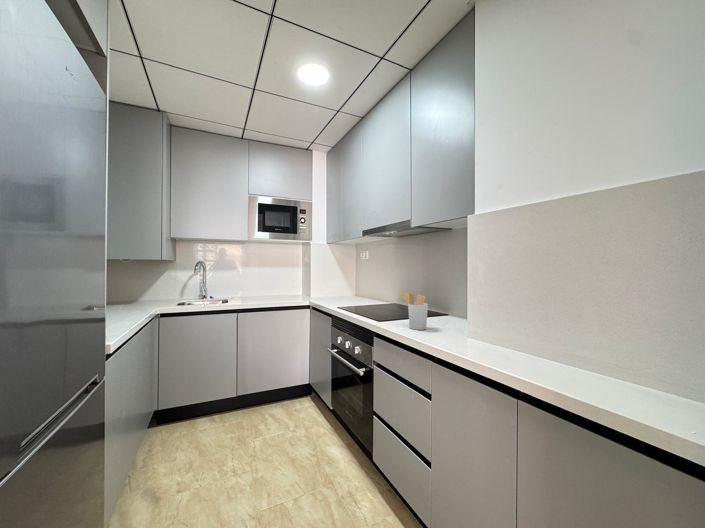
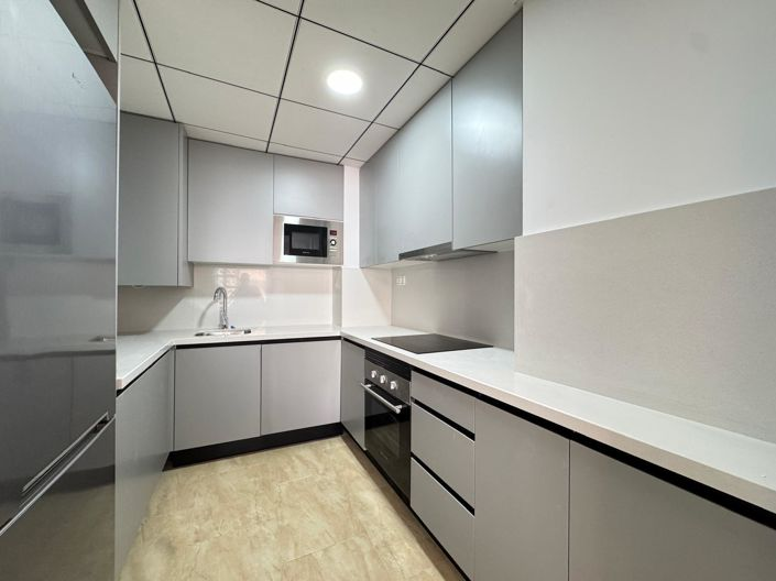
- utensil holder (413, 309)
